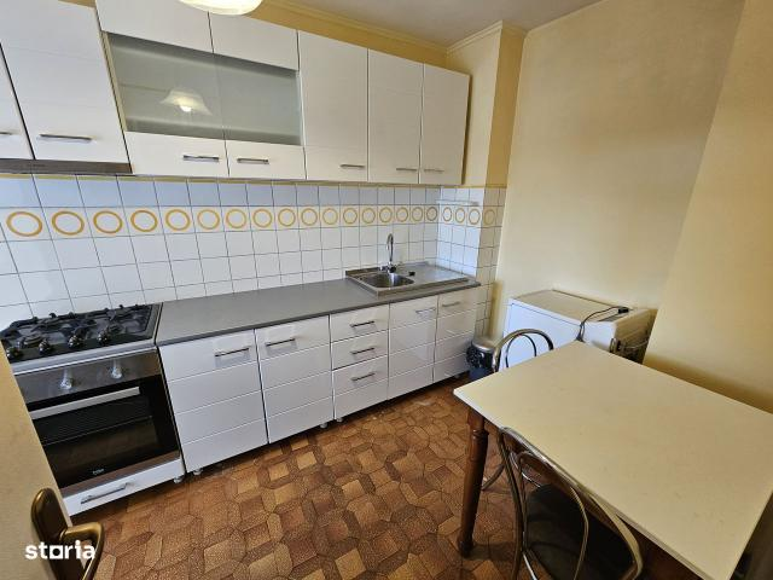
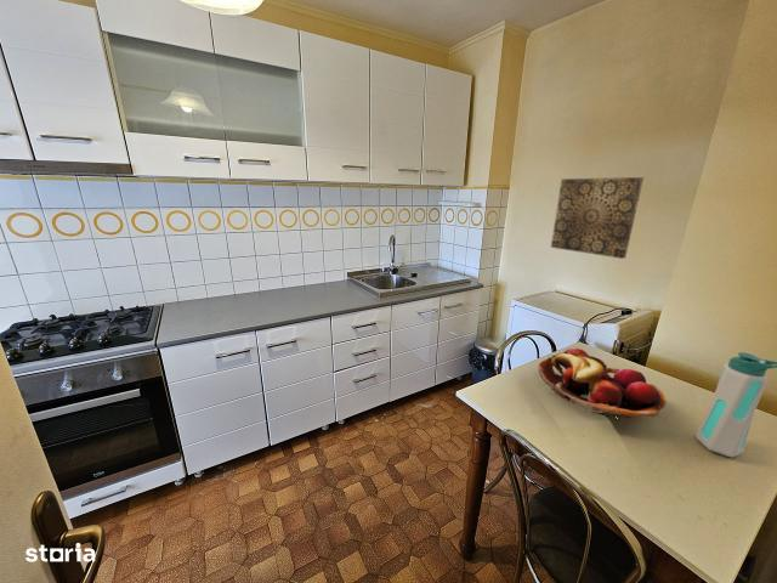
+ wall art (591, 216)
+ water bottle (737, 403)
+ fruit basket (595, 380)
